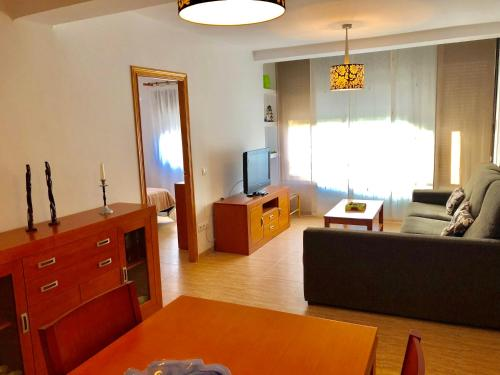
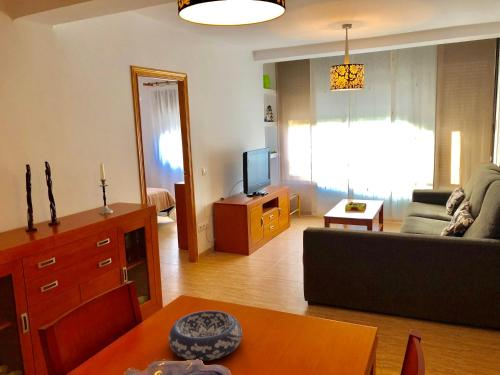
+ decorative bowl (205, 334)
